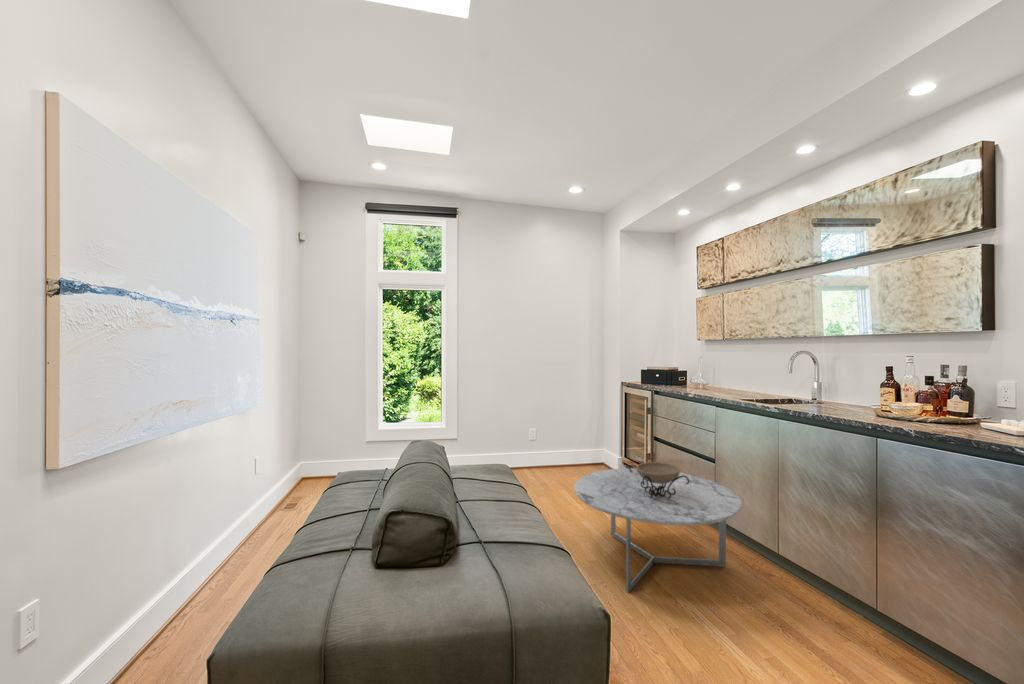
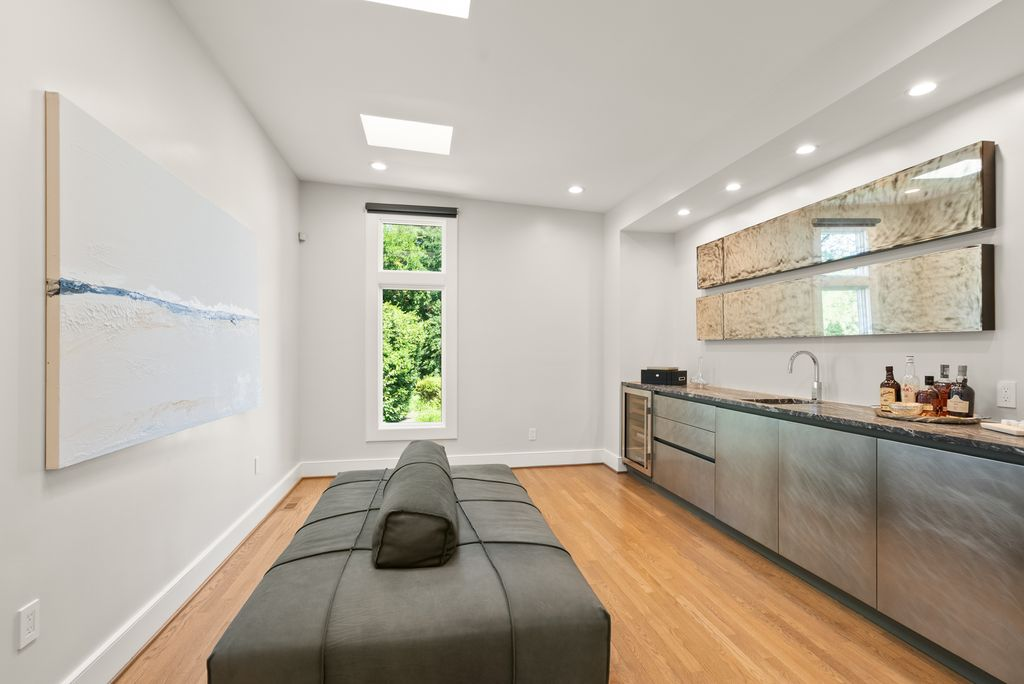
- coffee table (653, 523)
- decorative bowl (657, 481)
